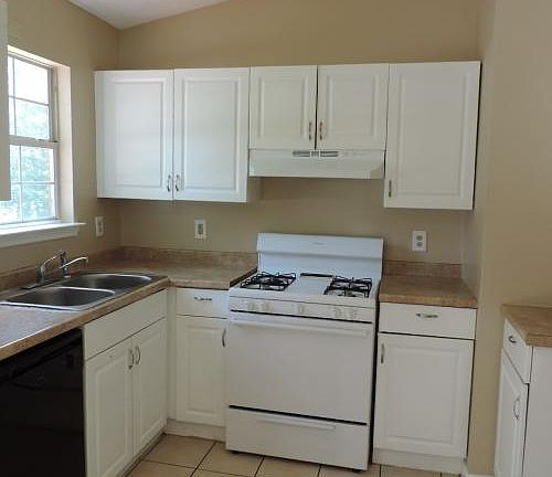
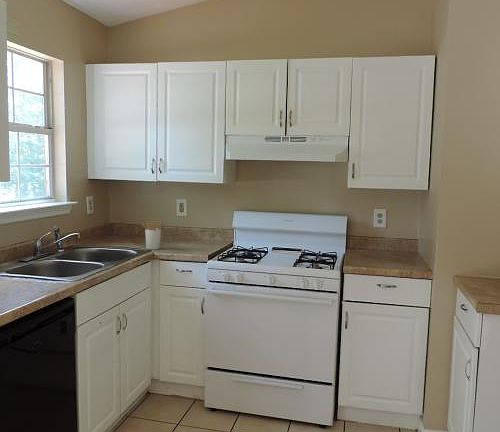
+ utensil holder (152, 234)
